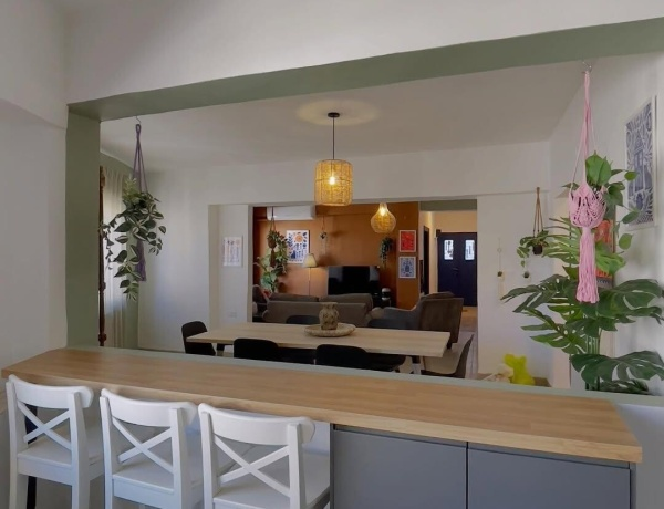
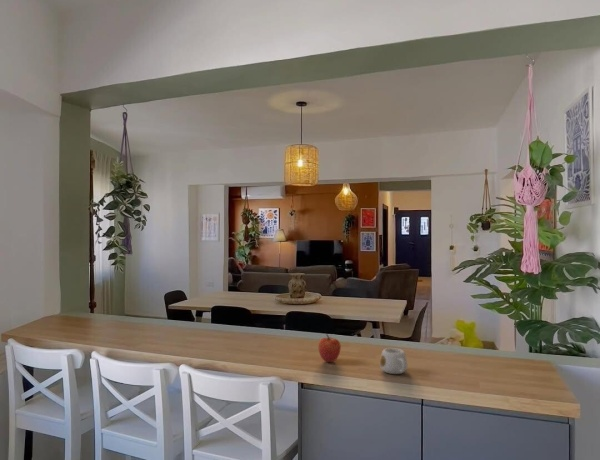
+ mug (395, 361)
+ apple (329, 347)
